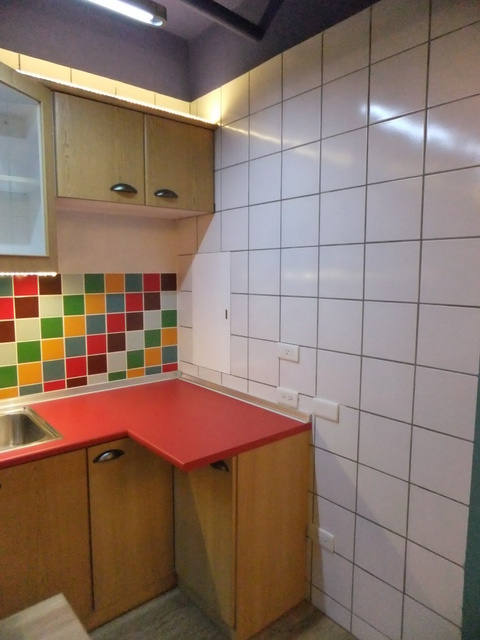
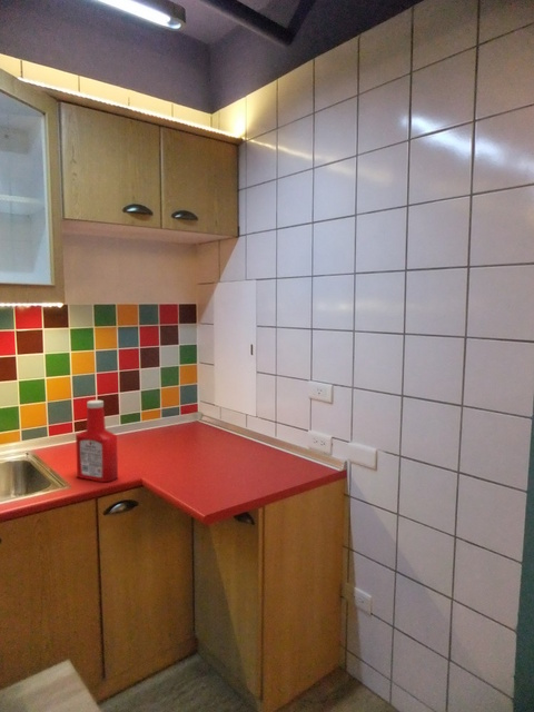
+ soap bottle (96, 438)
